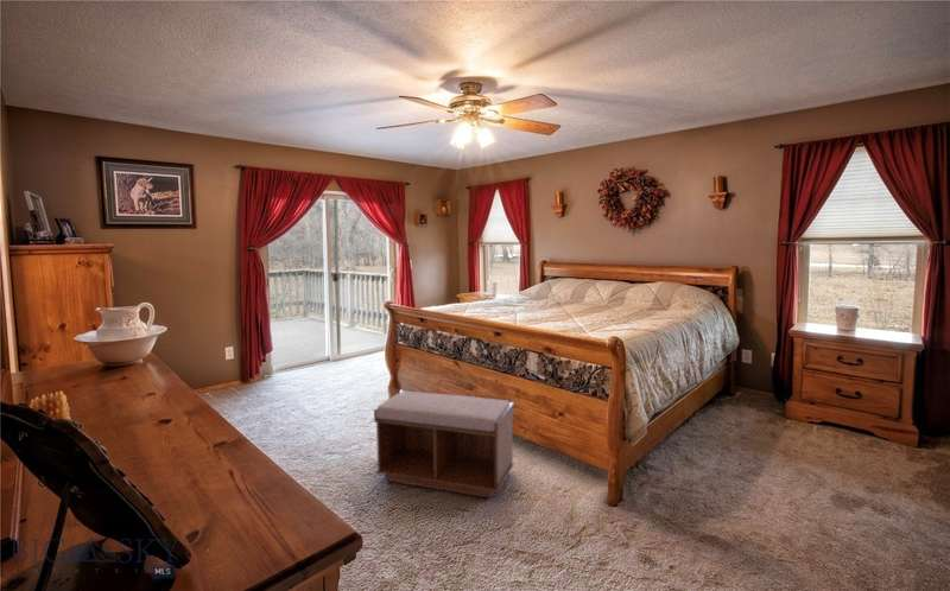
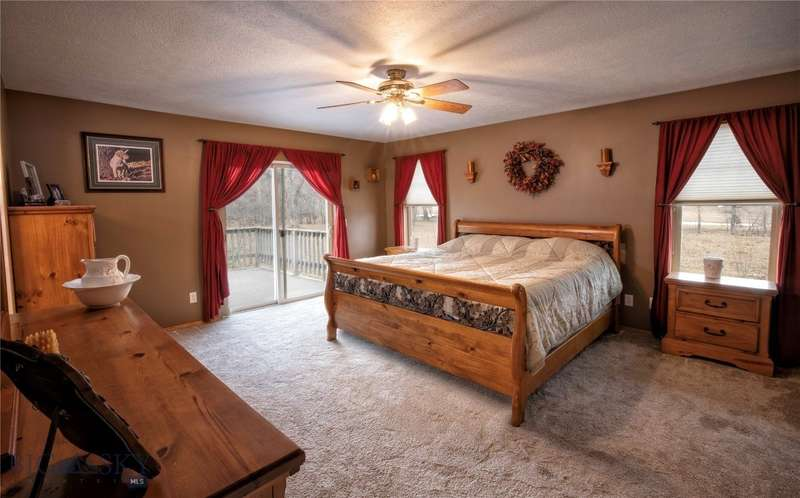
- bench (444, 439)
